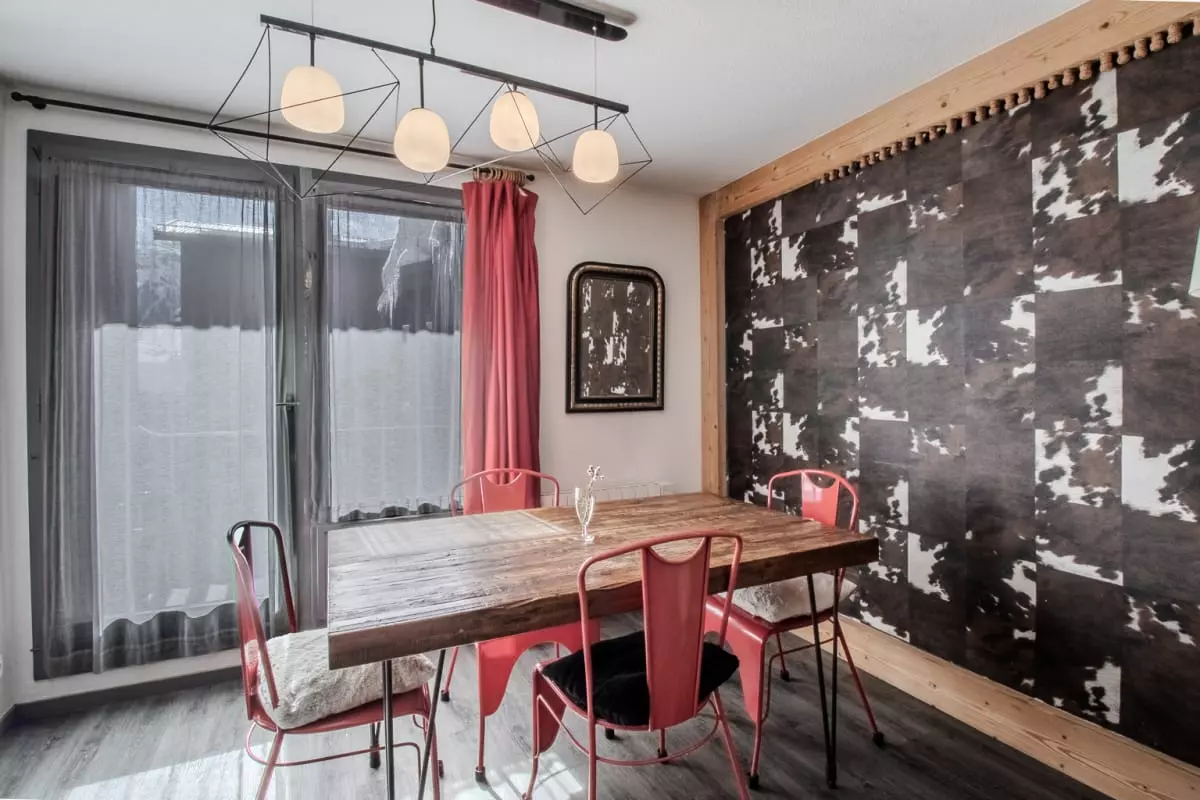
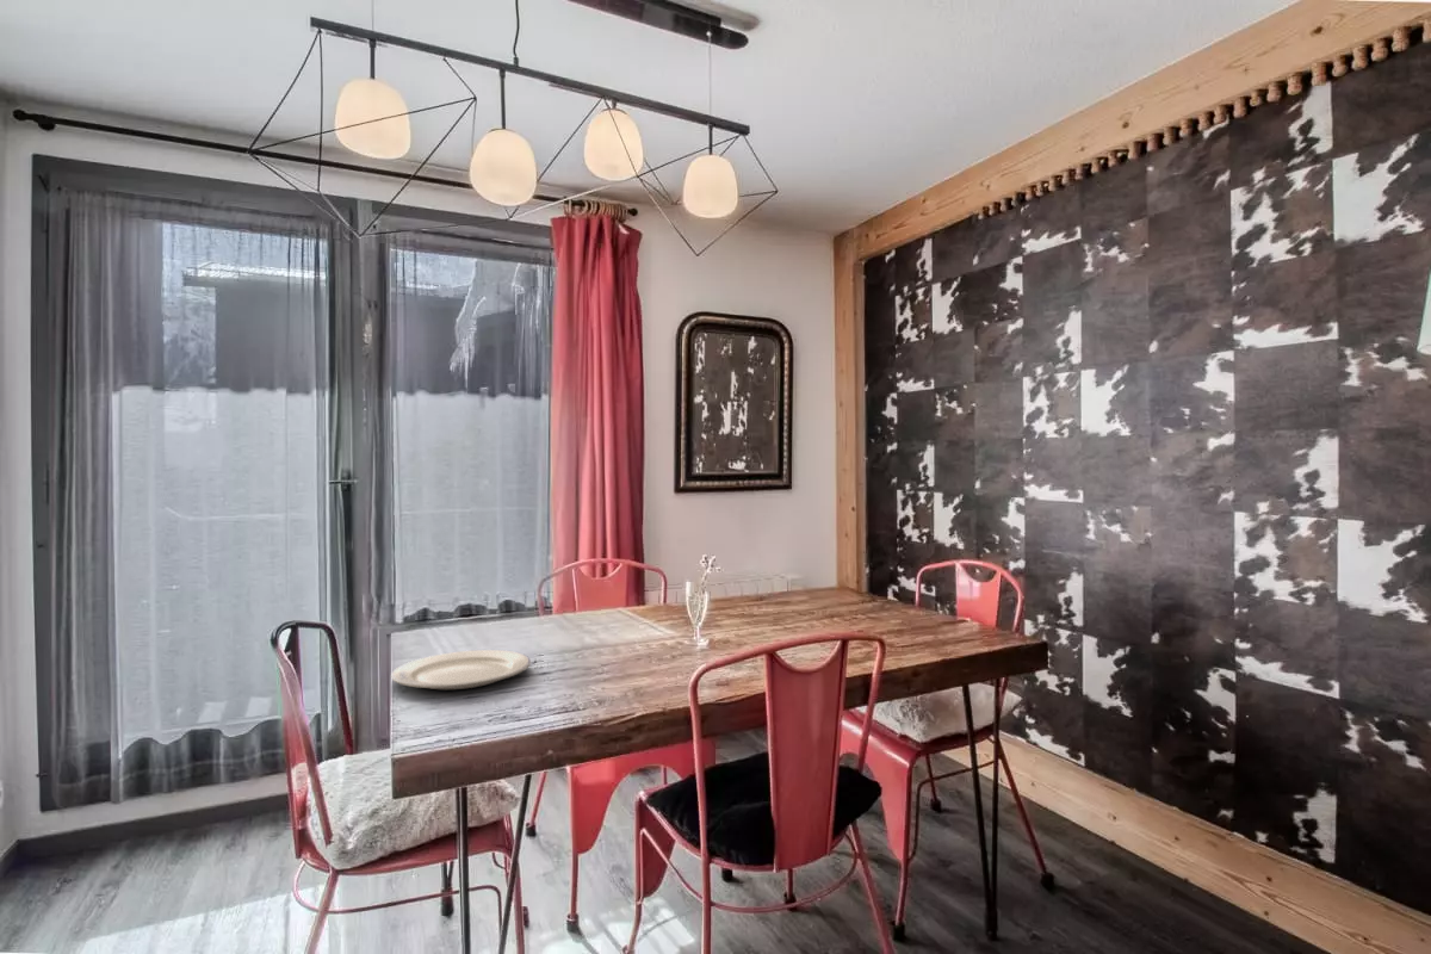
+ chinaware (463, 670)
